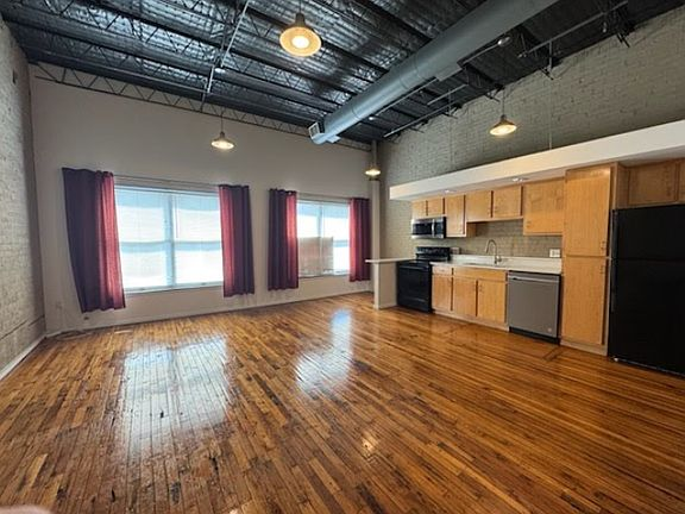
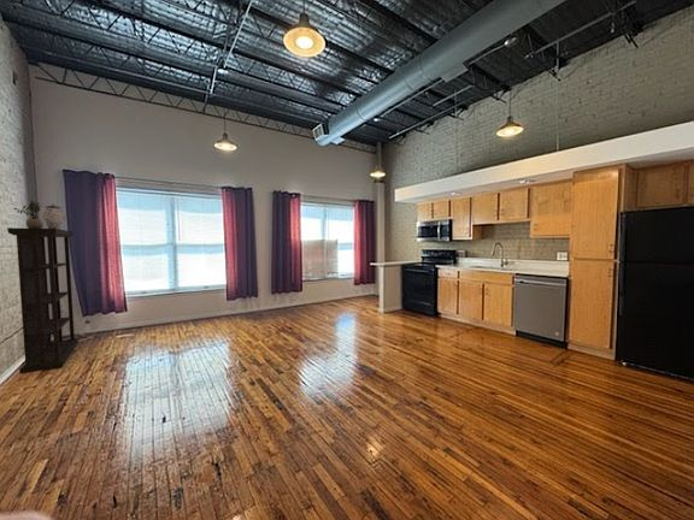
+ bookcase (48, 294)
+ potted plant (30, 214)
+ decorative urn (53, 217)
